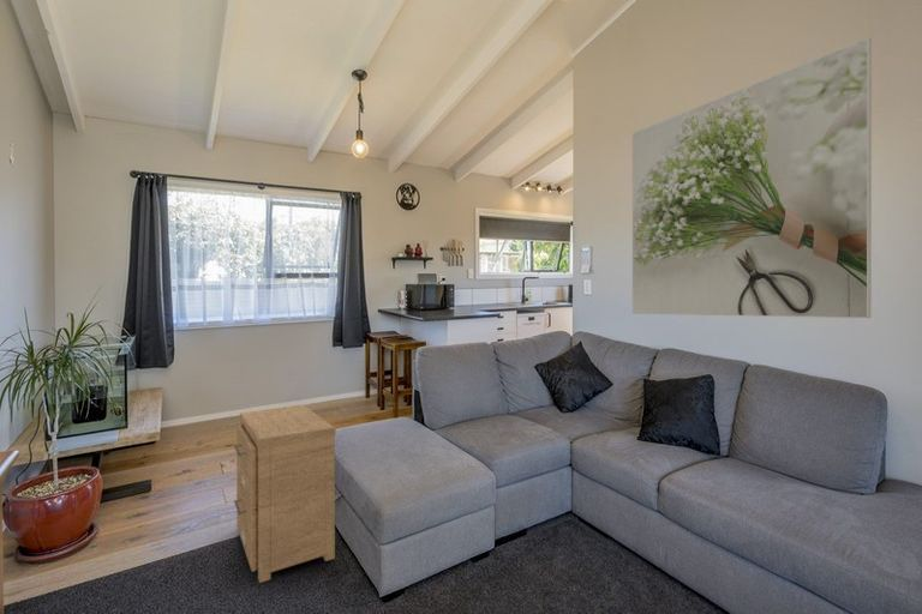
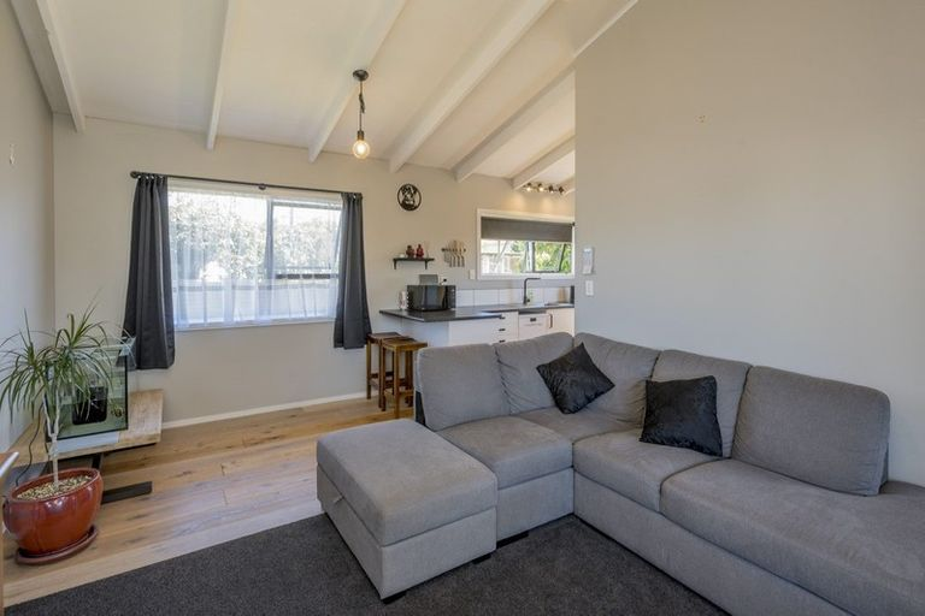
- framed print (725, 205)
- side table (279, 481)
